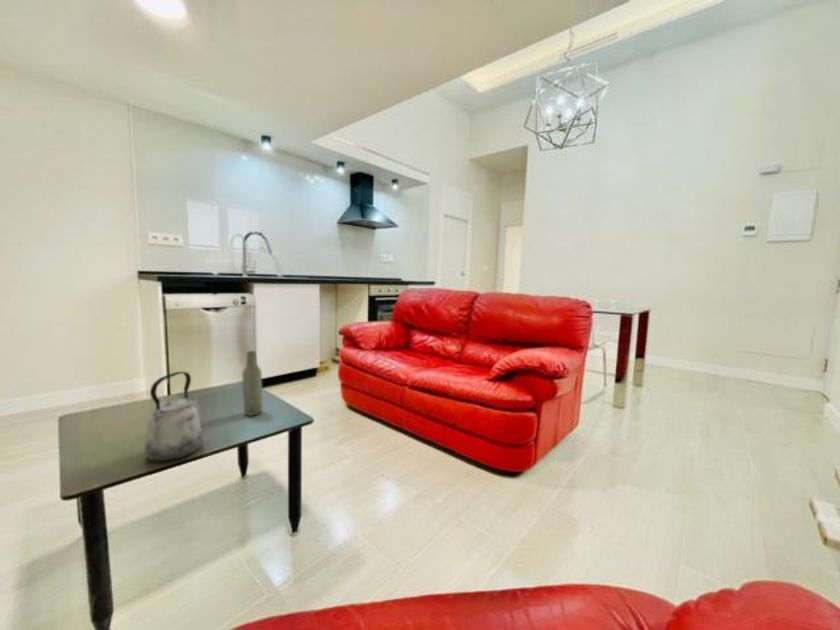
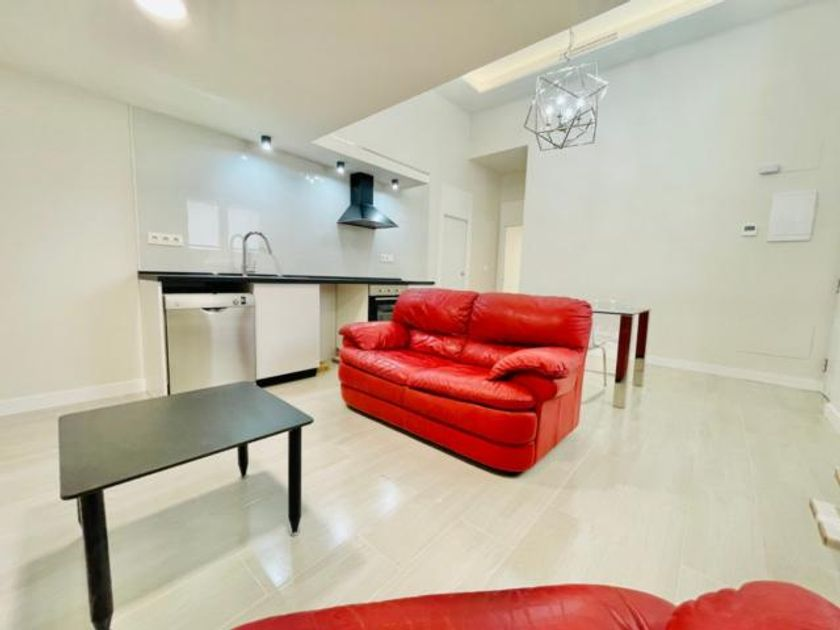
- bottle (252, 382)
- kettle (180, 410)
